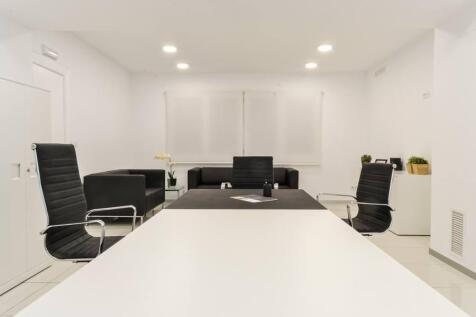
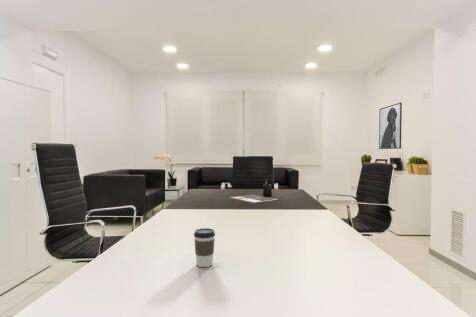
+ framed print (389, 127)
+ coffee cup (204, 247)
